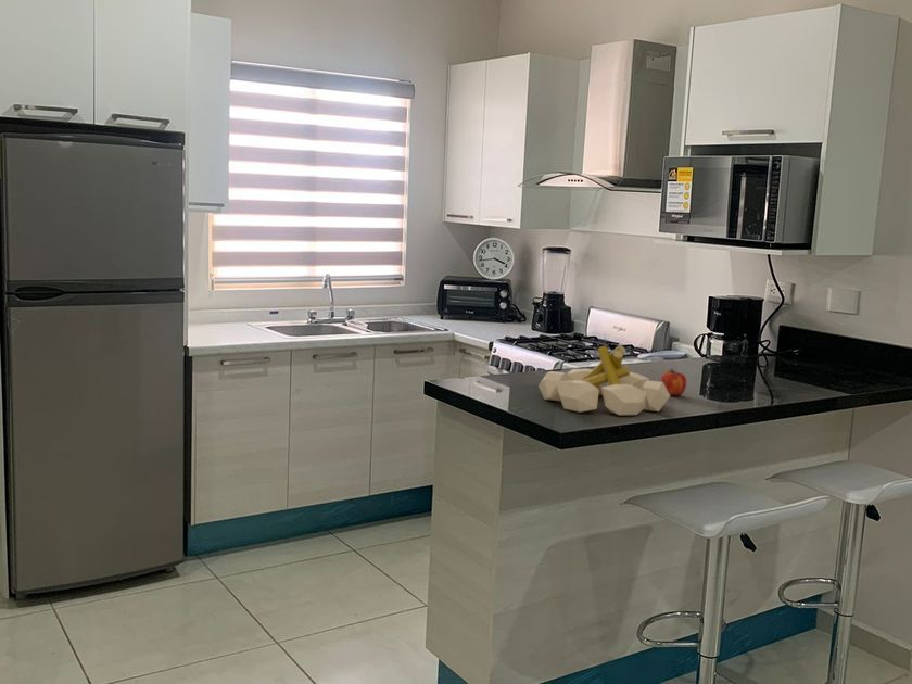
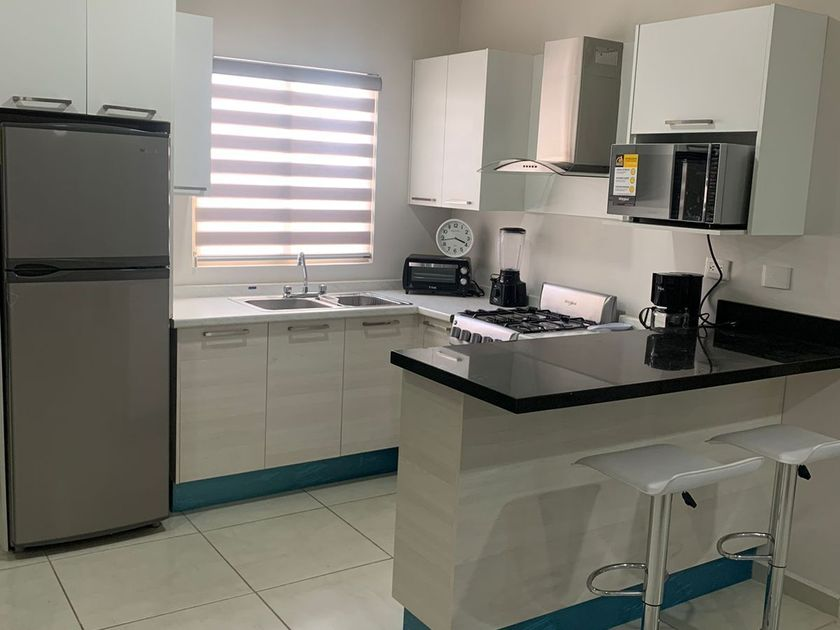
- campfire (604, 373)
- fruit (673, 381)
